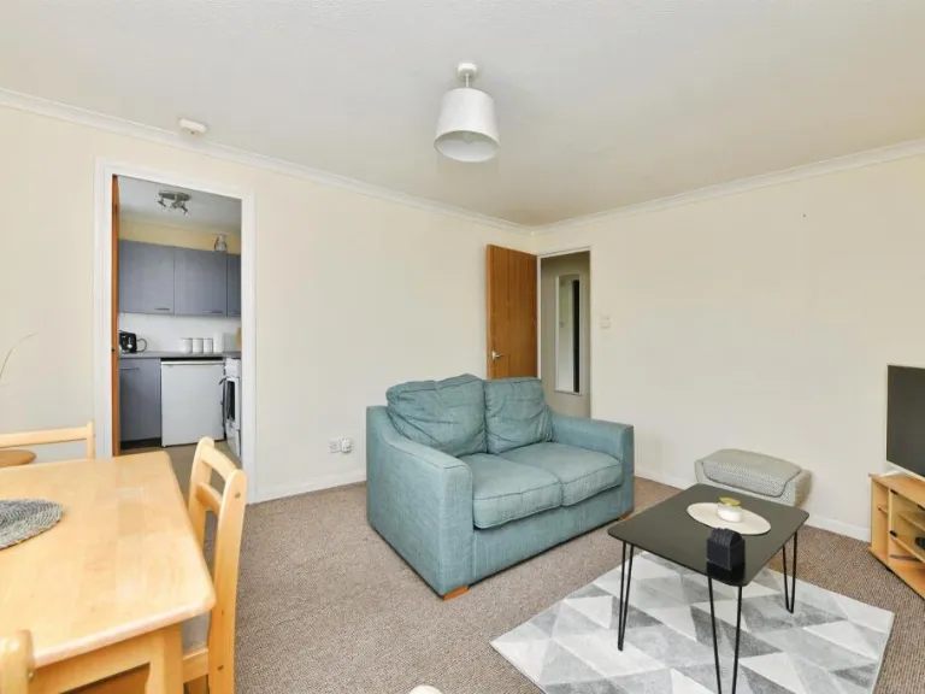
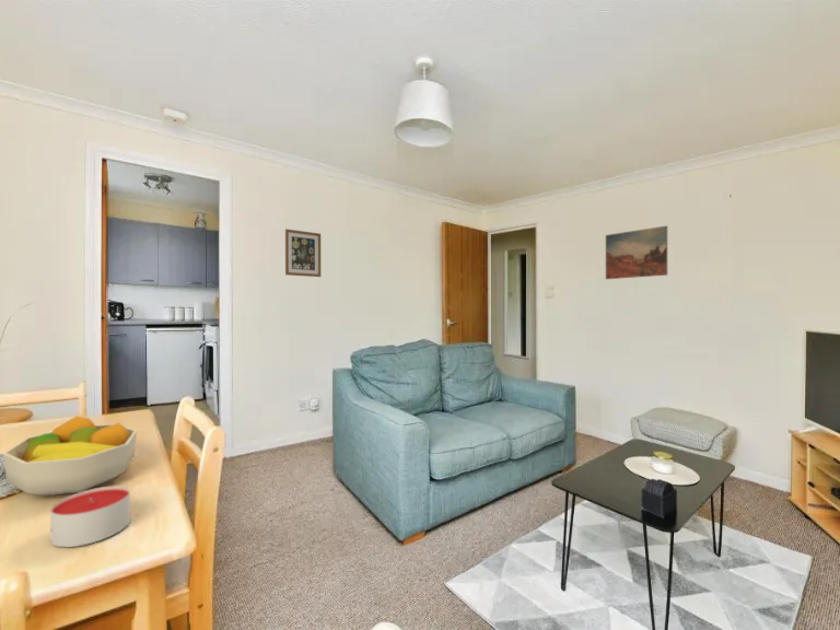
+ wall art (634, 254)
+ wall art (303, 253)
+ fruit bowl (75, 451)
+ candle (92, 513)
